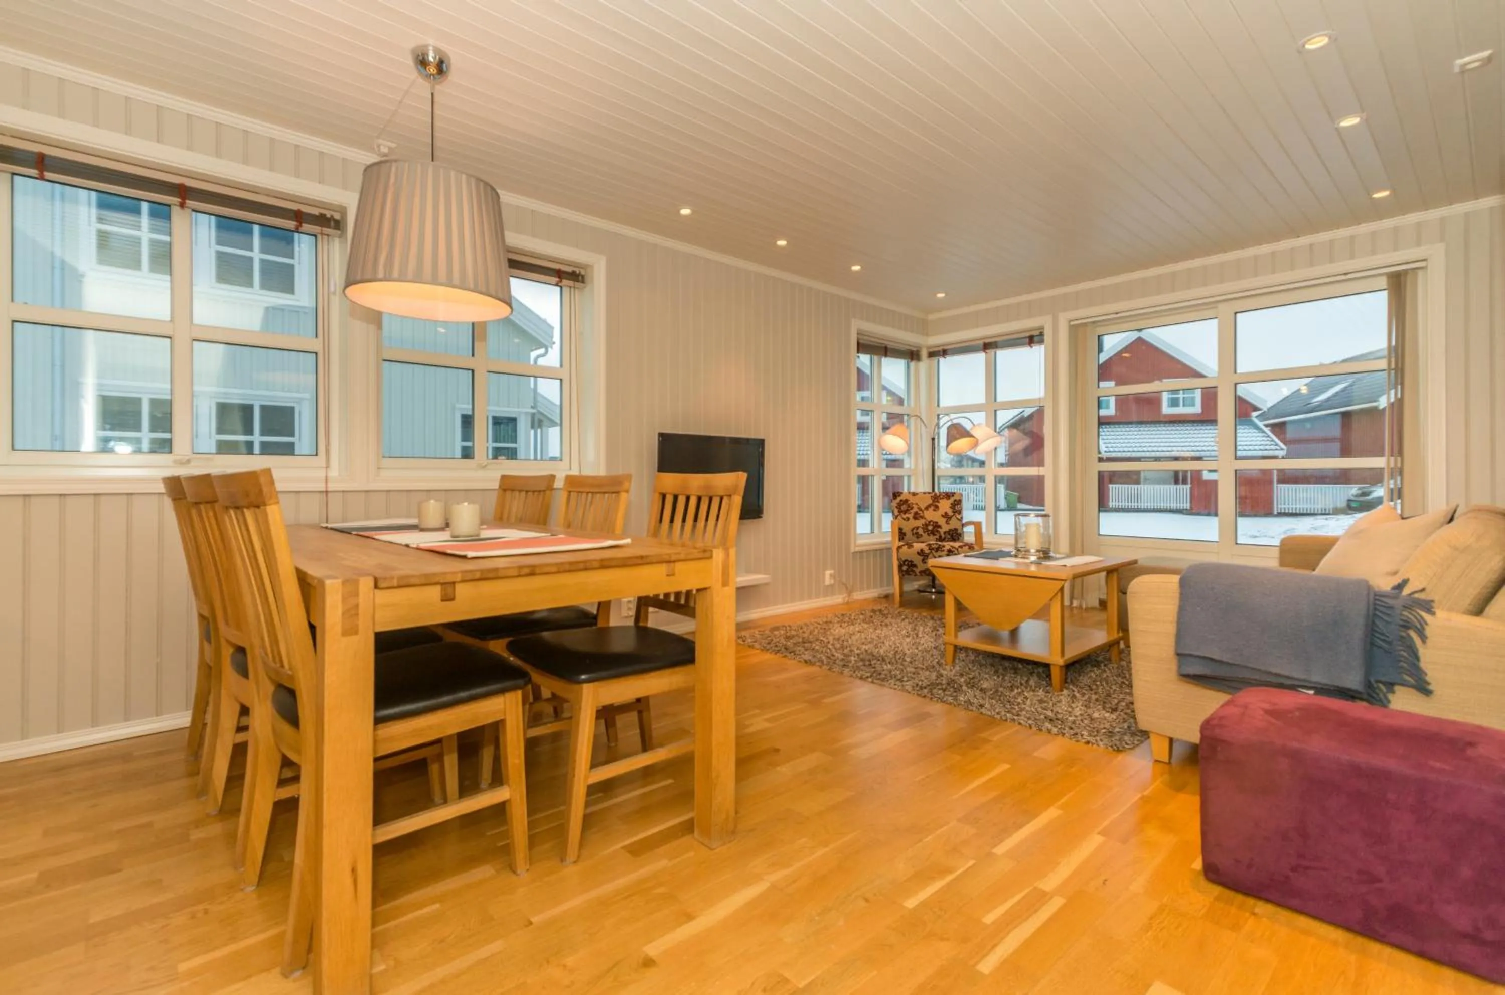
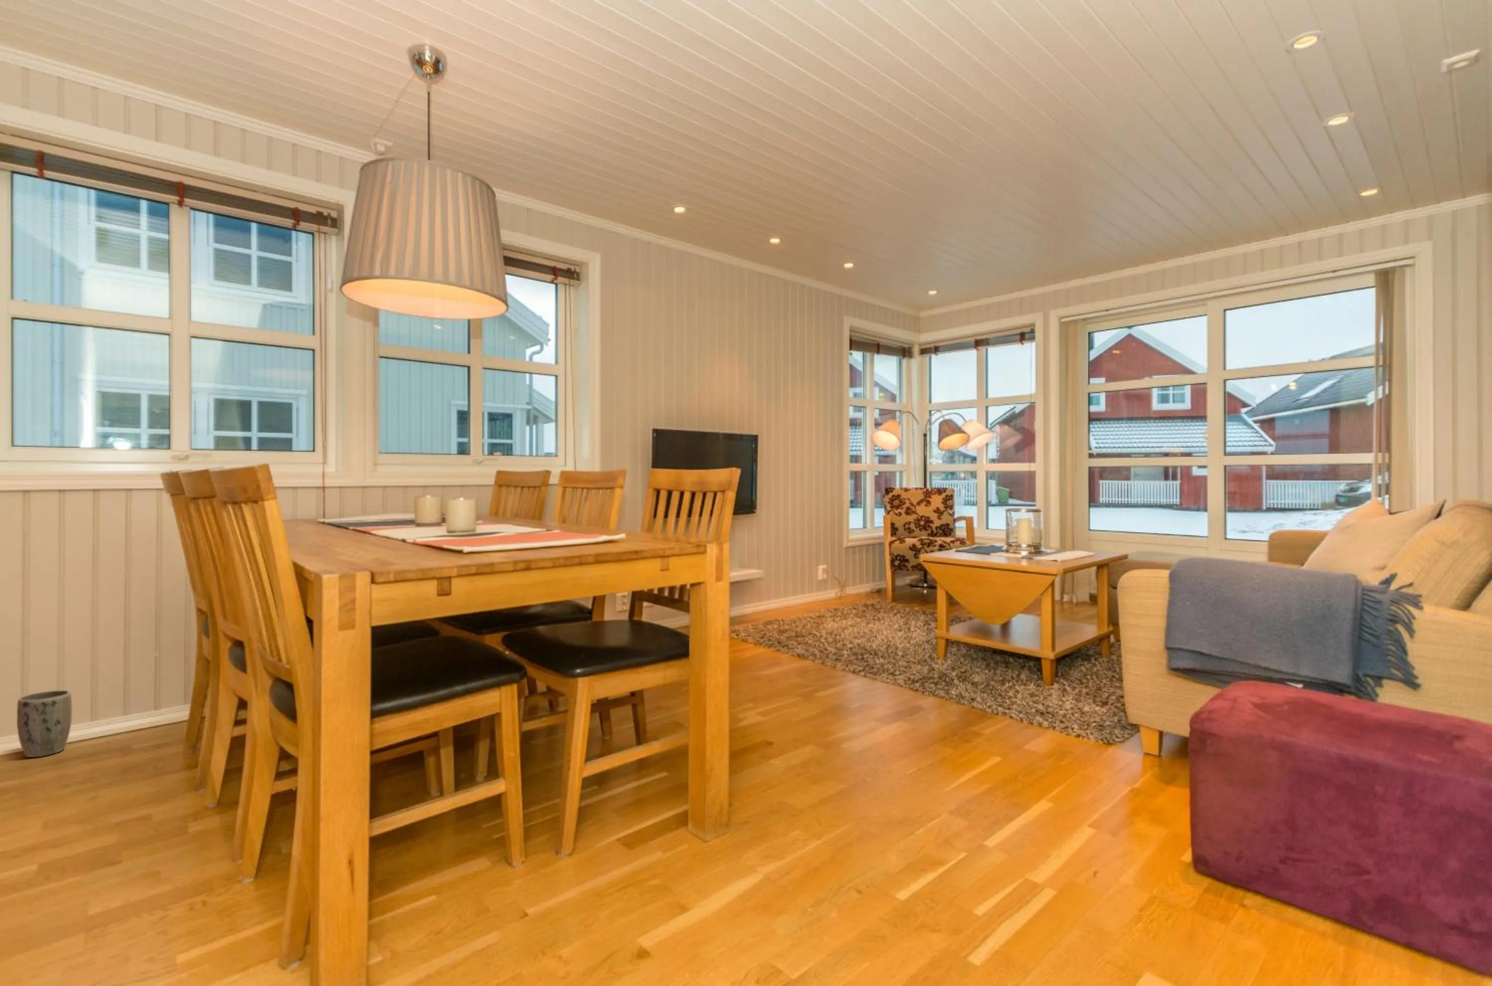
+ plant pot (45, 723)
